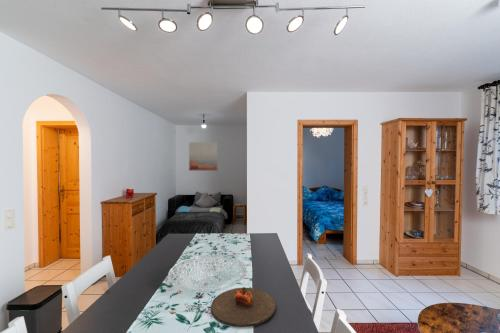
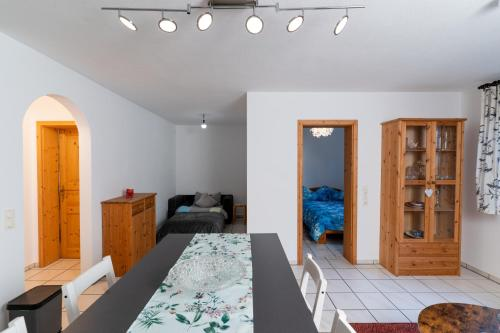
- plate (243, 296)
- wall art (203, 156)
